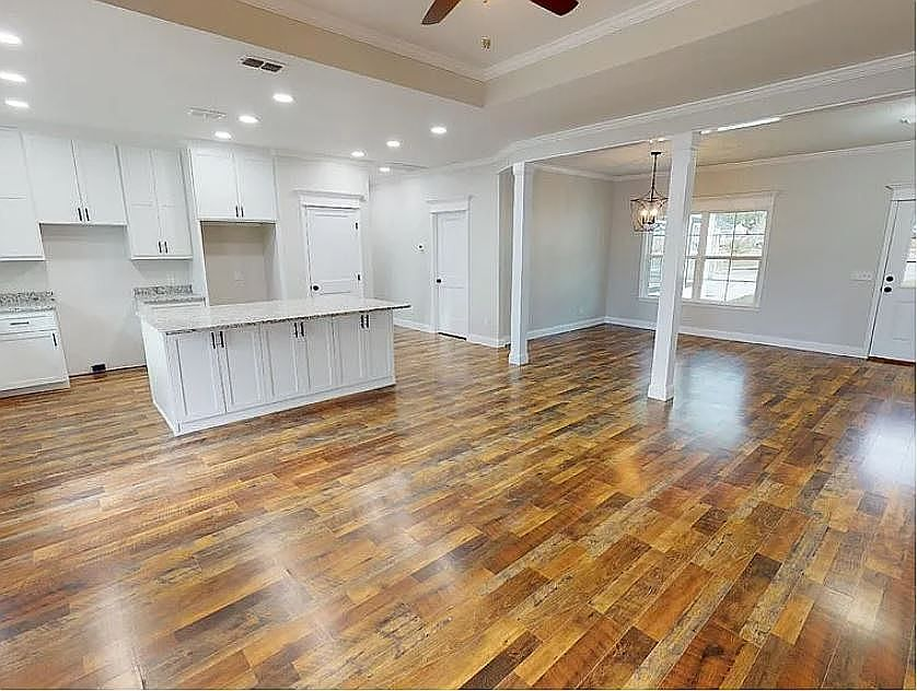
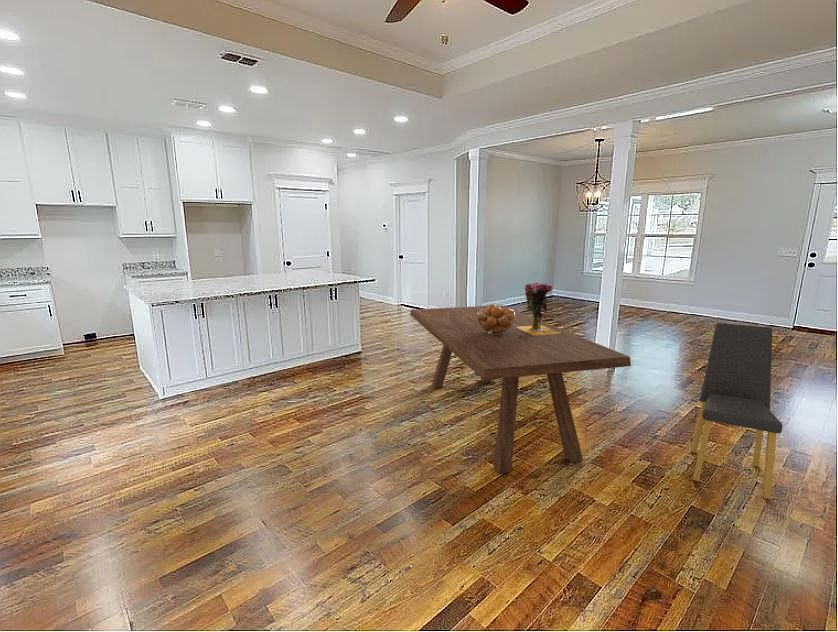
+ dining table (494, 372)
+ dining chair (738, 404)
+ vase (538, 307)
+ fruit basket (495, 319)
